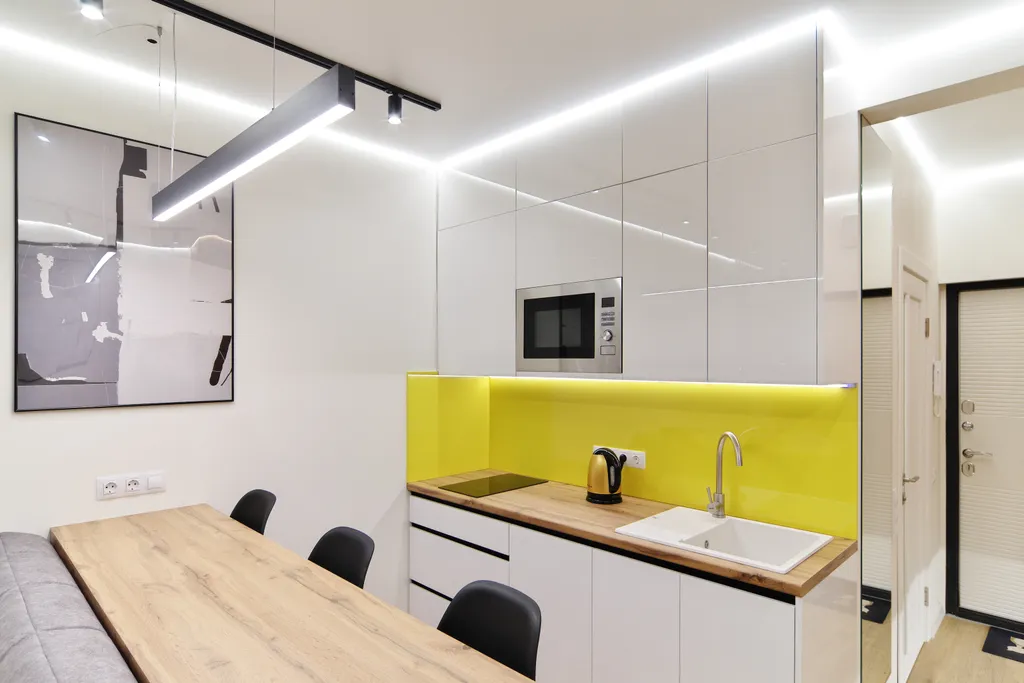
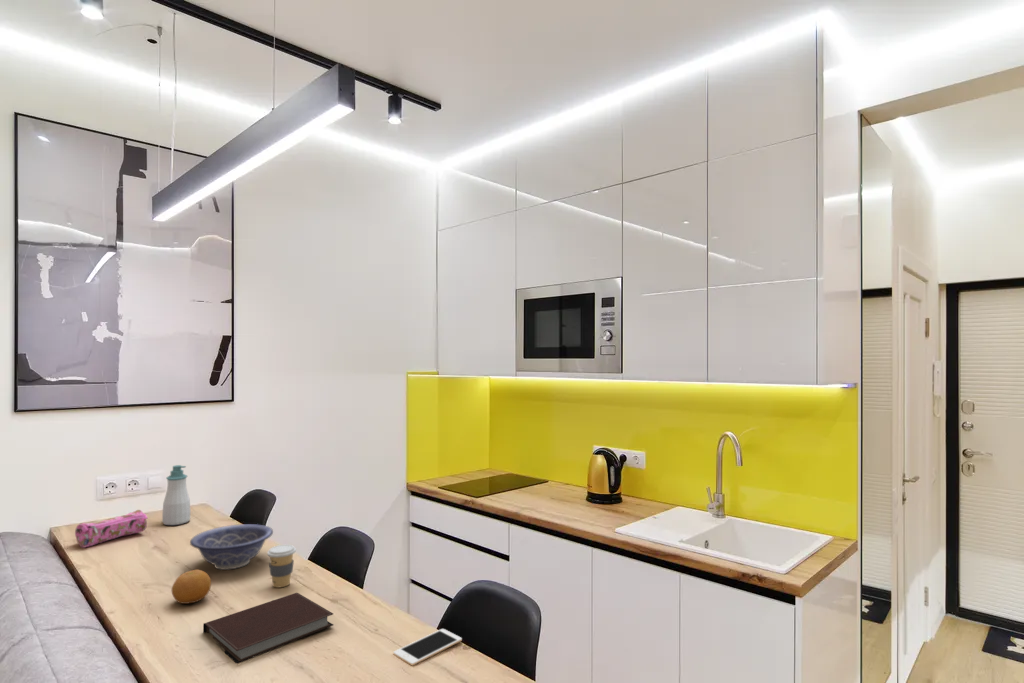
+ cell phone (428, 646)
+ pencil case (112, 527)
+ soap bottle (176, 494)
+ notebook (269, 623)
+ fruit (191, 586)
+ coffee cup (281, 566)
+ decorative bowl (232, 549)
